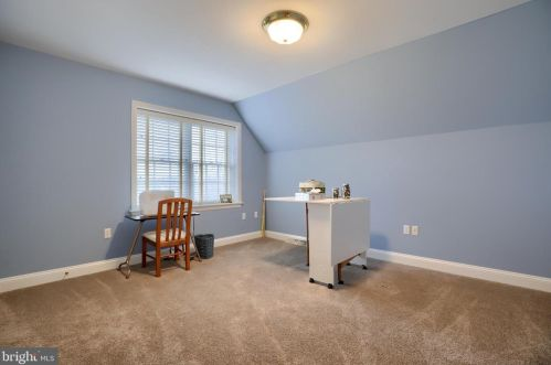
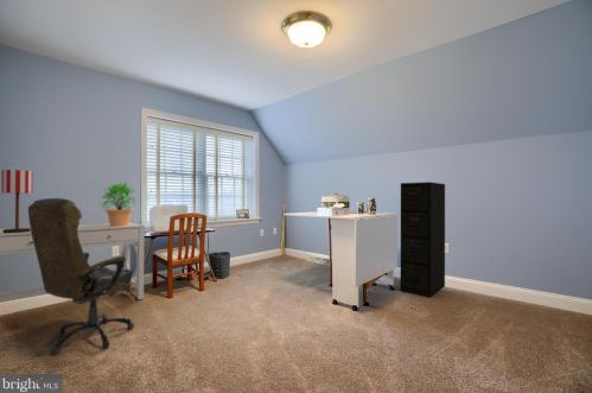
+ potted plant (119, 203)
+ desk (82, 246)
+ table lamp (17, 201)
+ filing cabinet (422, 235)
+ office chair (85, 268)
